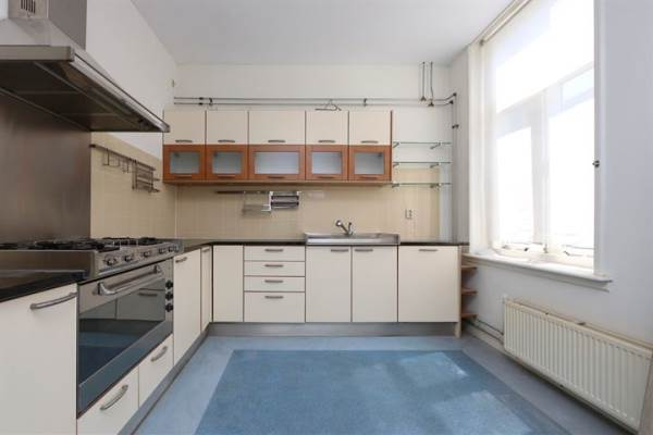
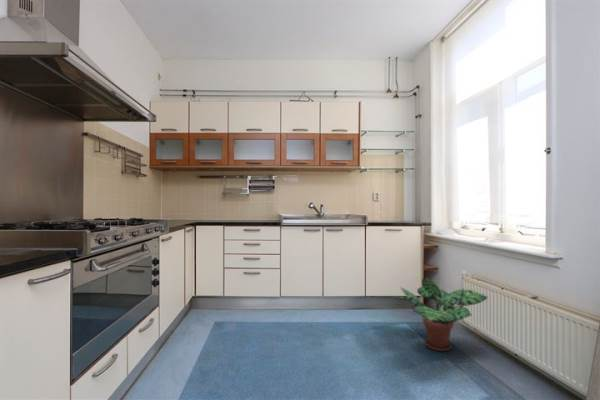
+ potted plant (444, 310)
